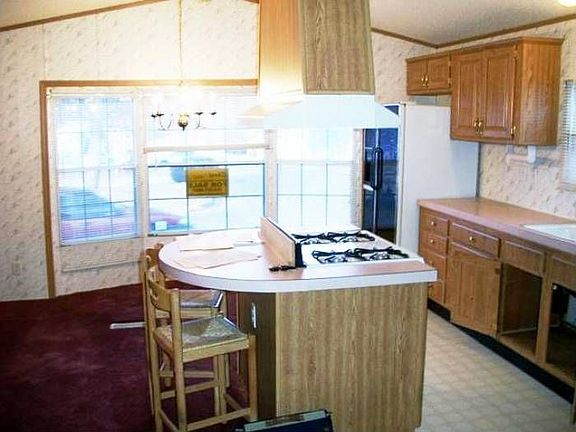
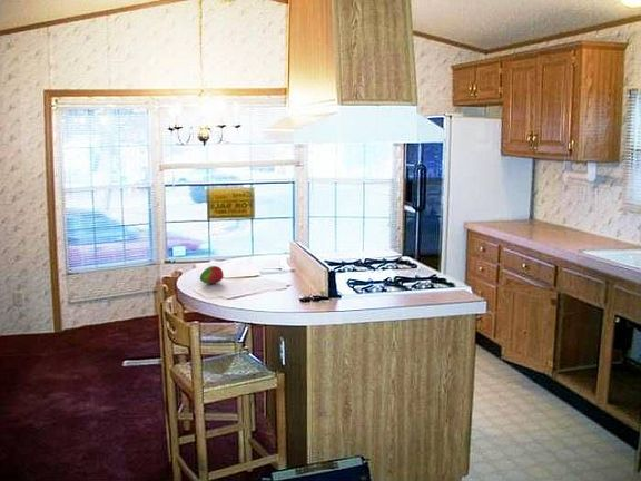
+ fruit (211, 275)
